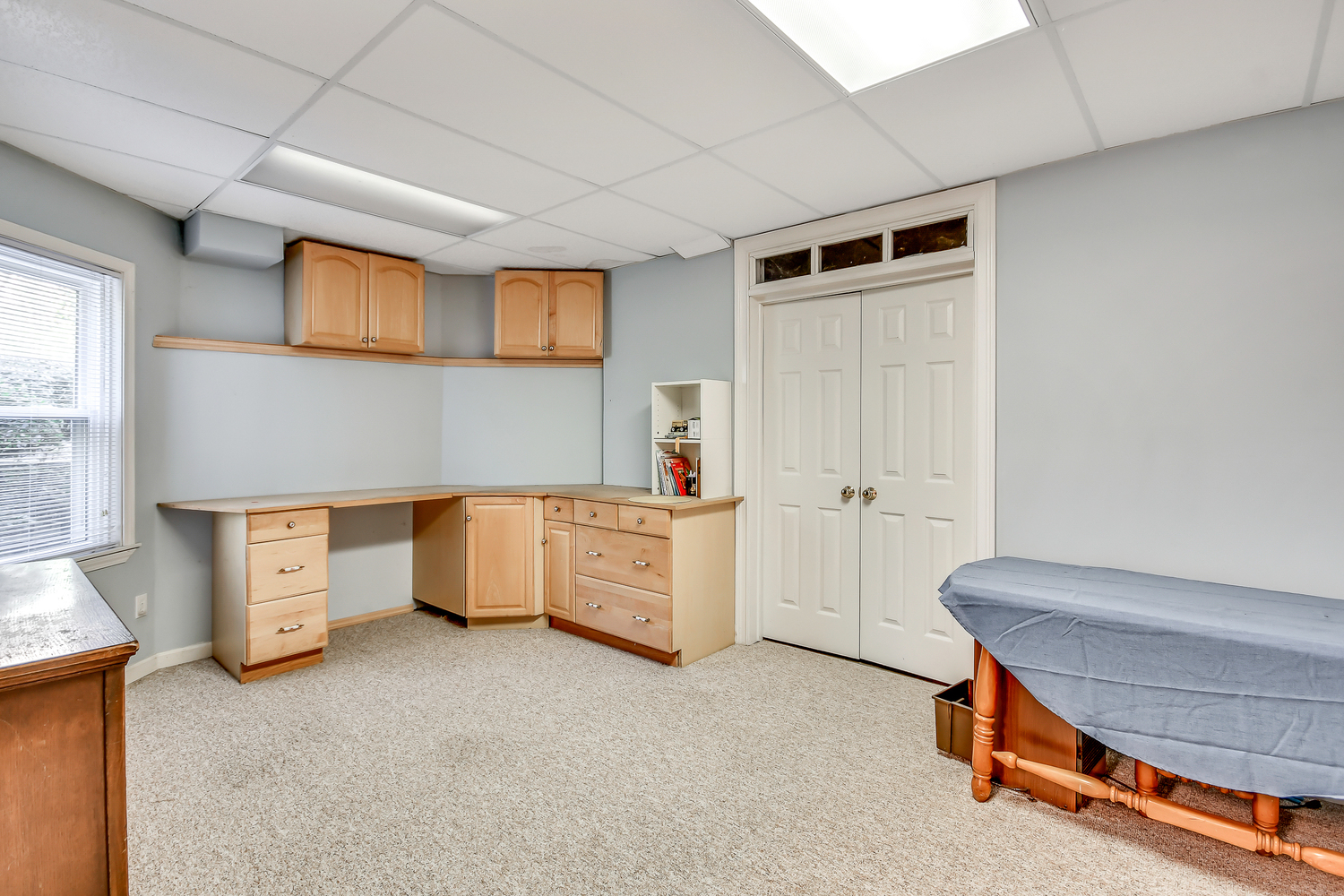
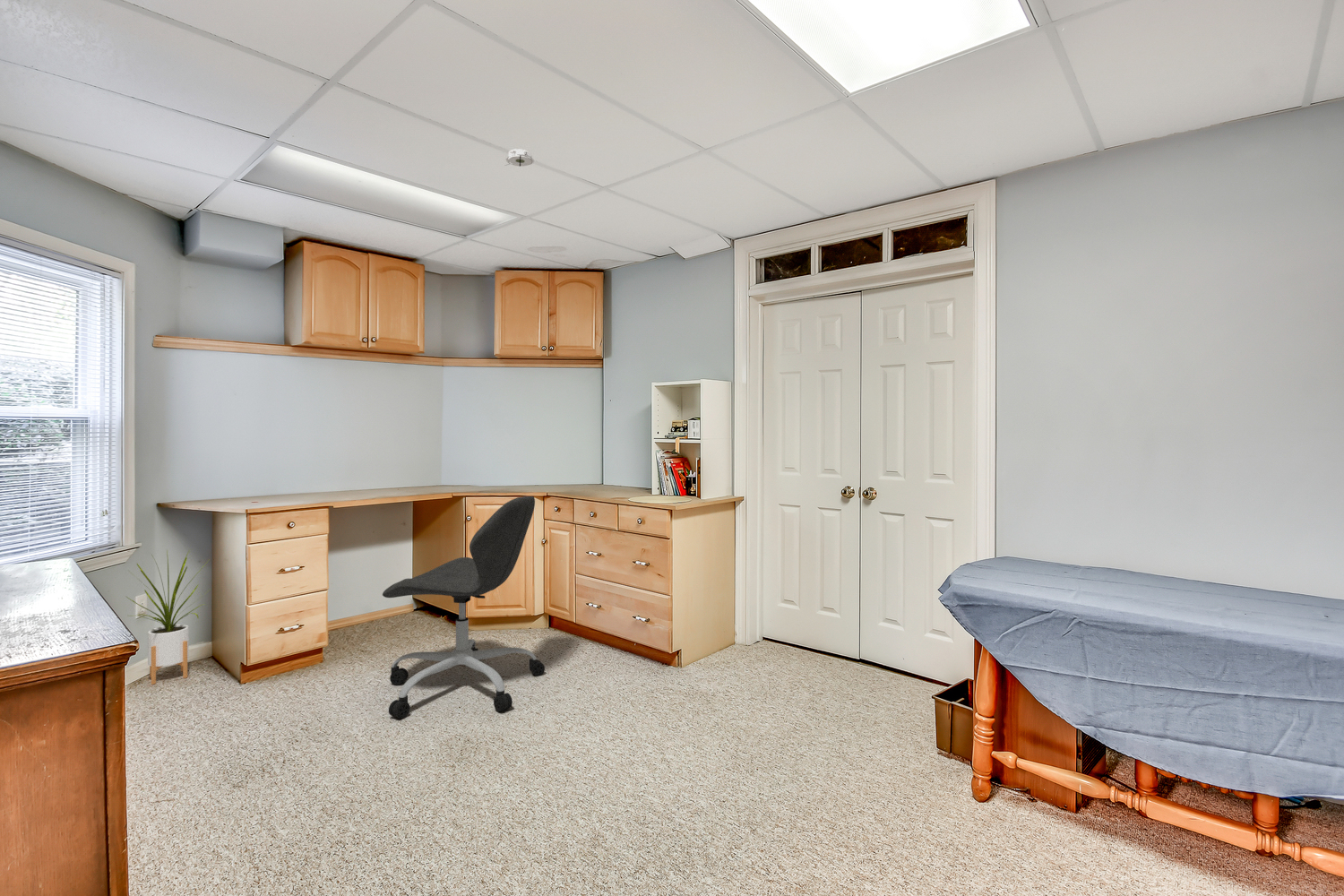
+ office chair (466, 591)
+ smoke detector (519, 158)
+ house plant (168, 614)
